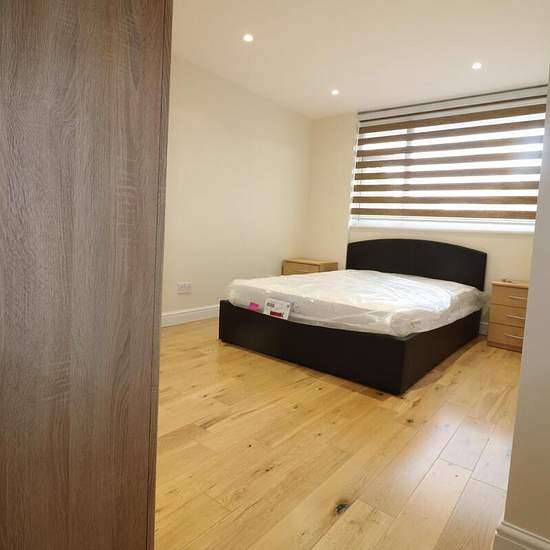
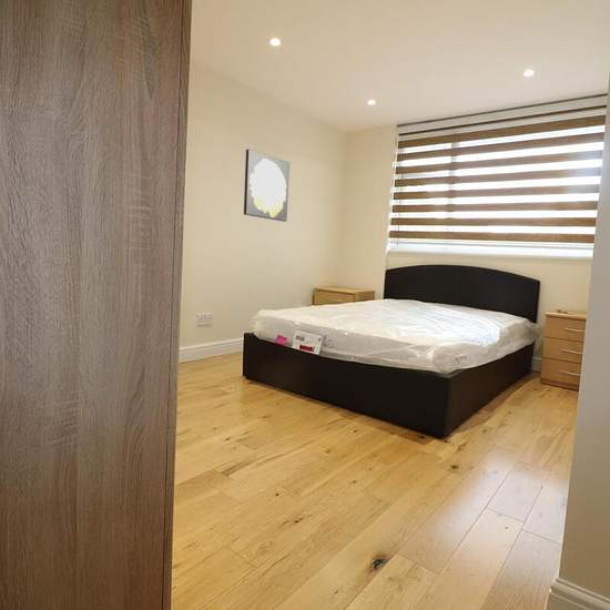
+ wall art (267, 187)
